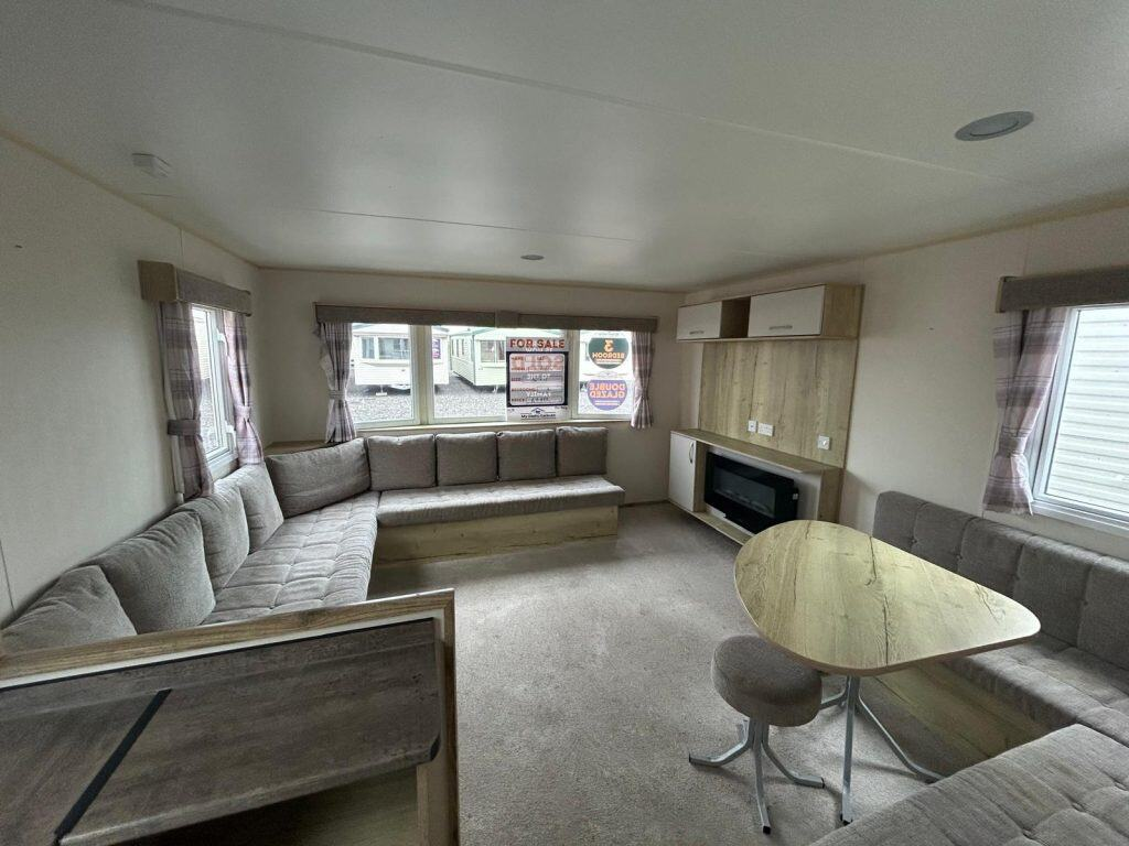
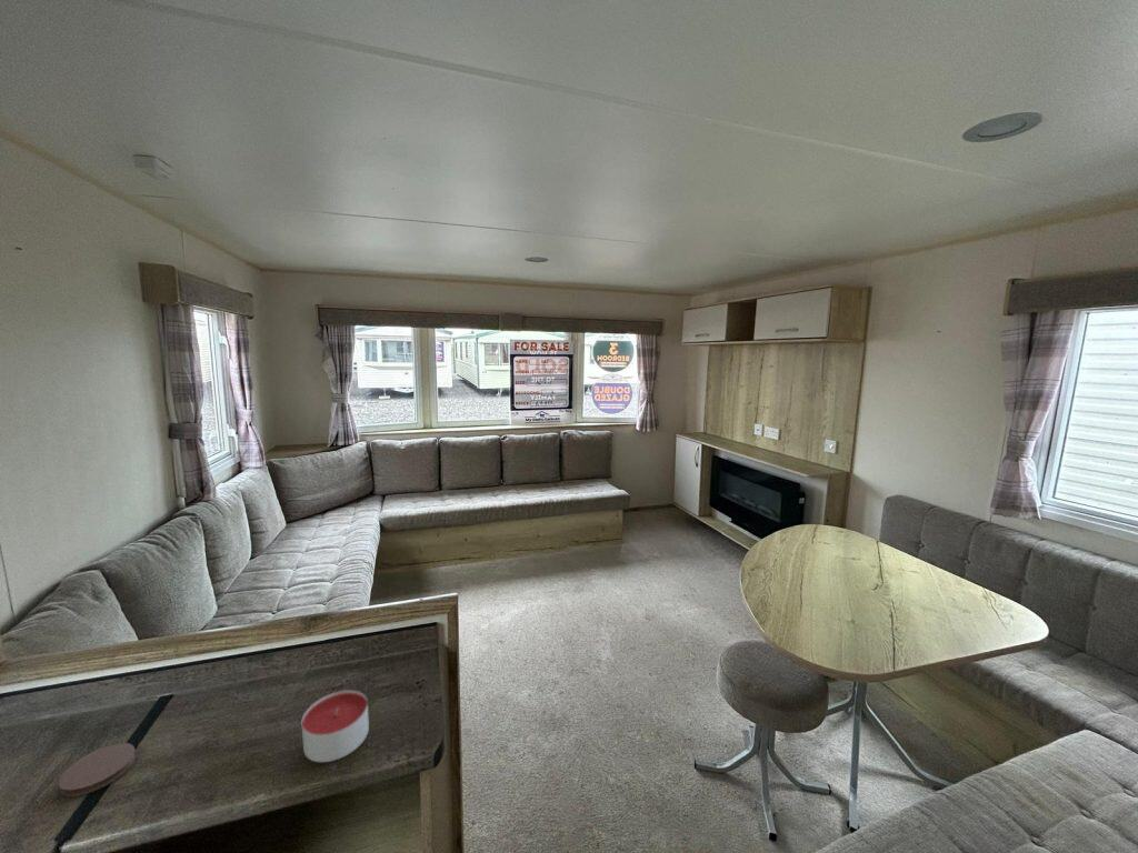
+ candle (336, 723)
+ coaster (98, 767)
